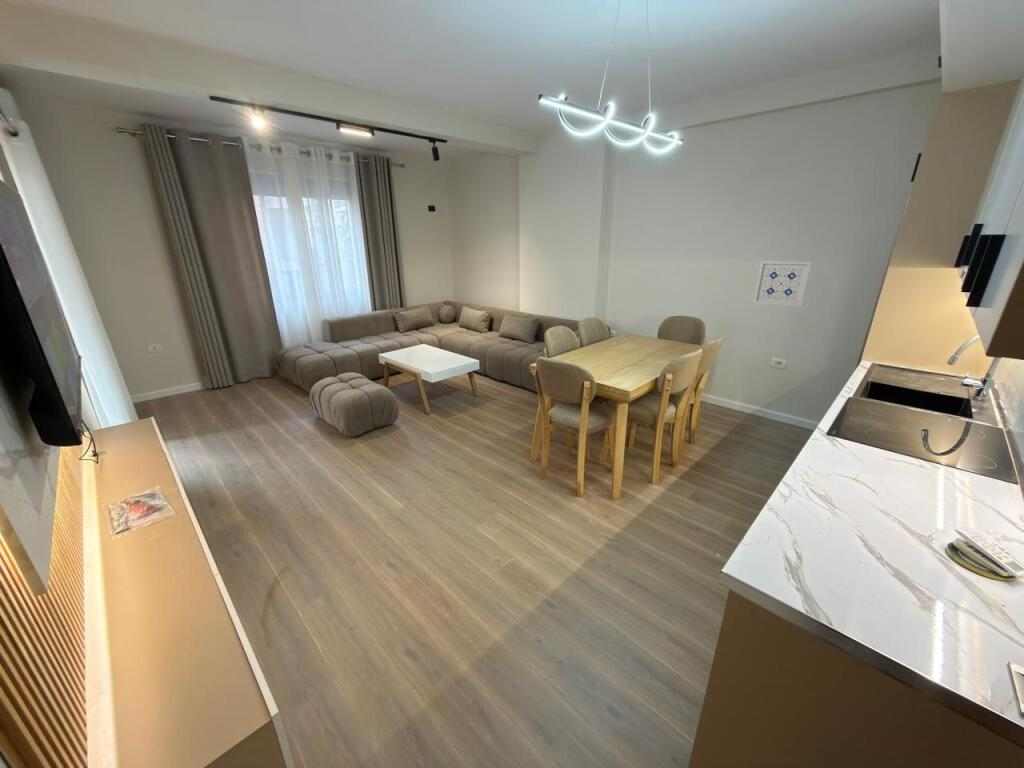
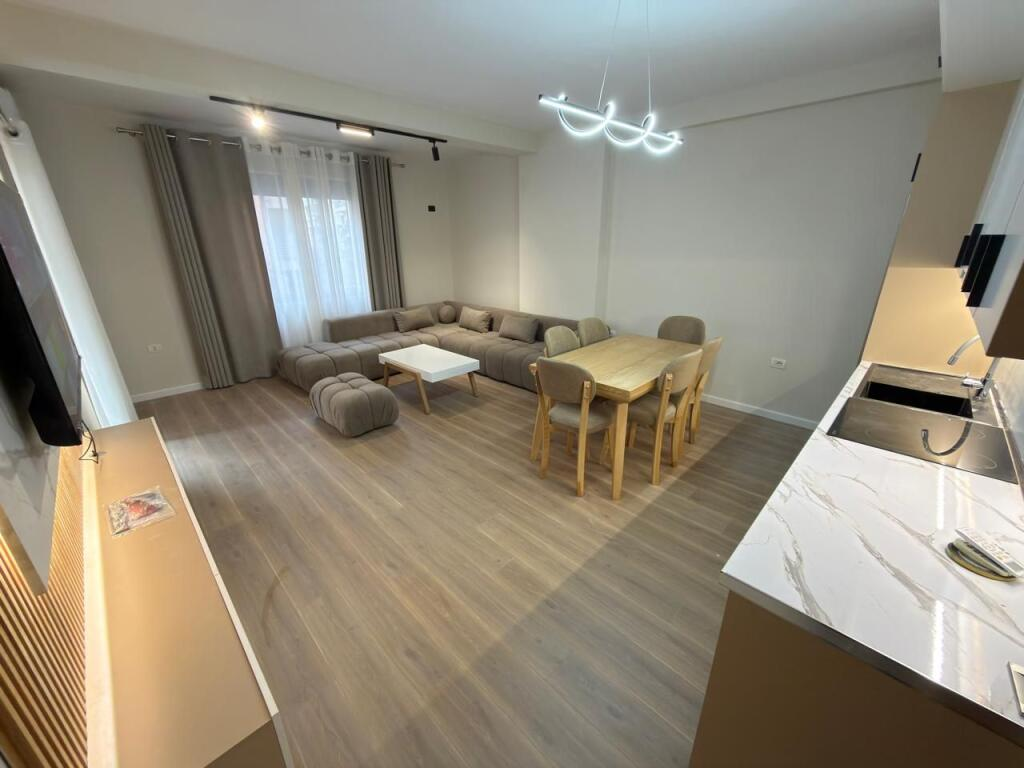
- wall art (781, 283)
